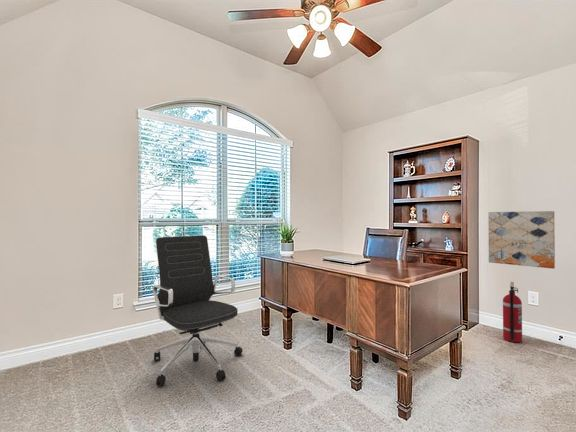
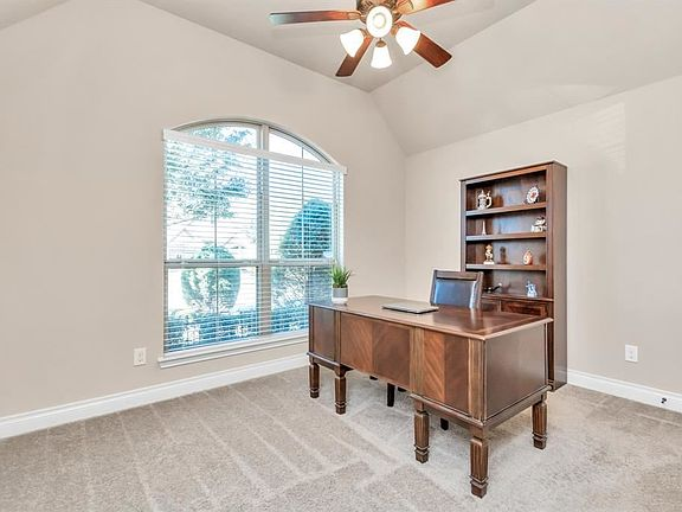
- fire extinguisher (512, 312)
- wall art (519, 238)
- office chair (197, 301)
